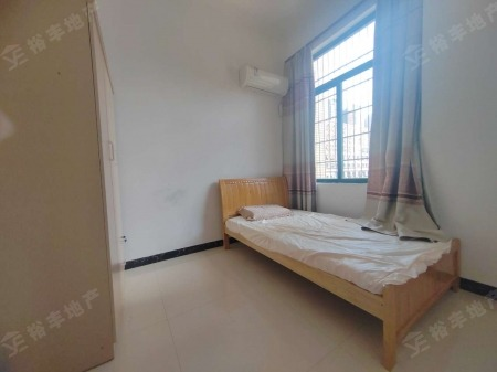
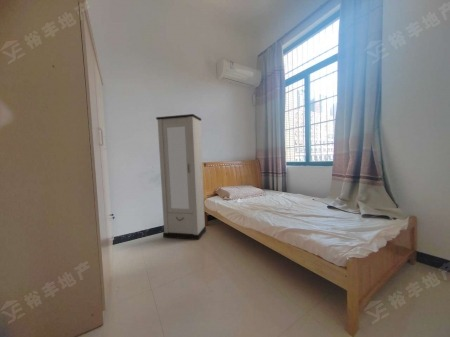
+ cabinet (182, 177)
